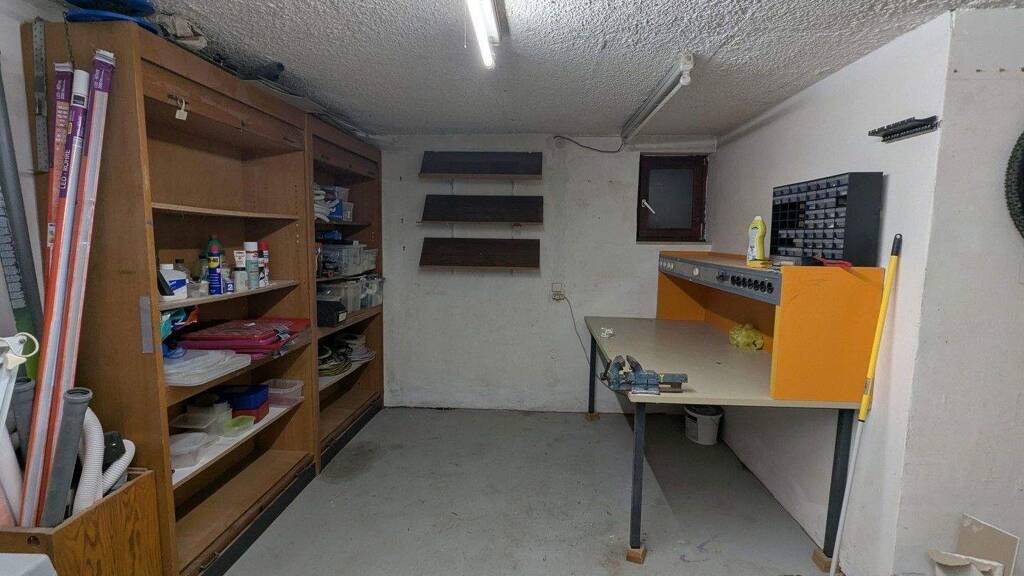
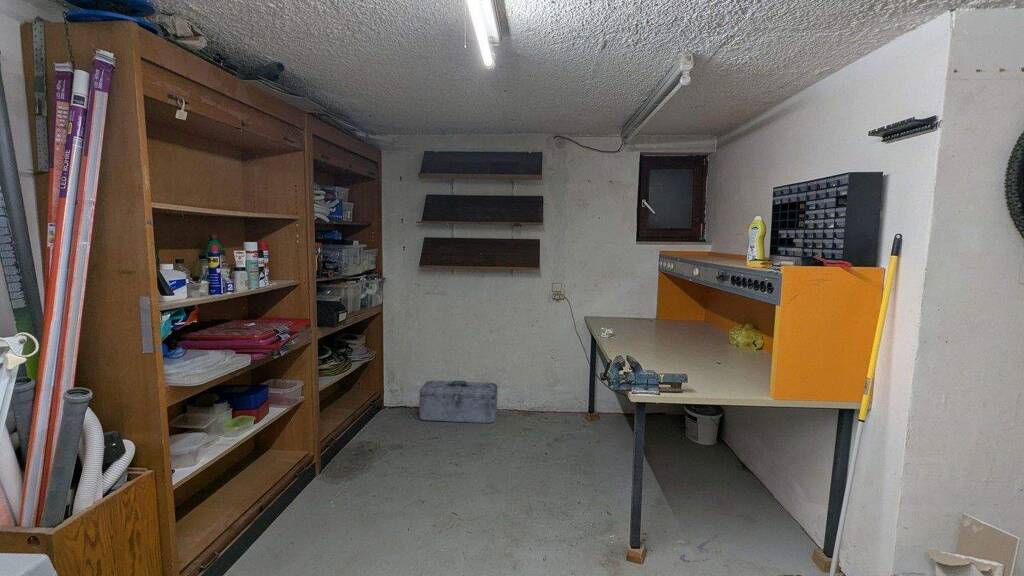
+ toolbox (459, 398)
